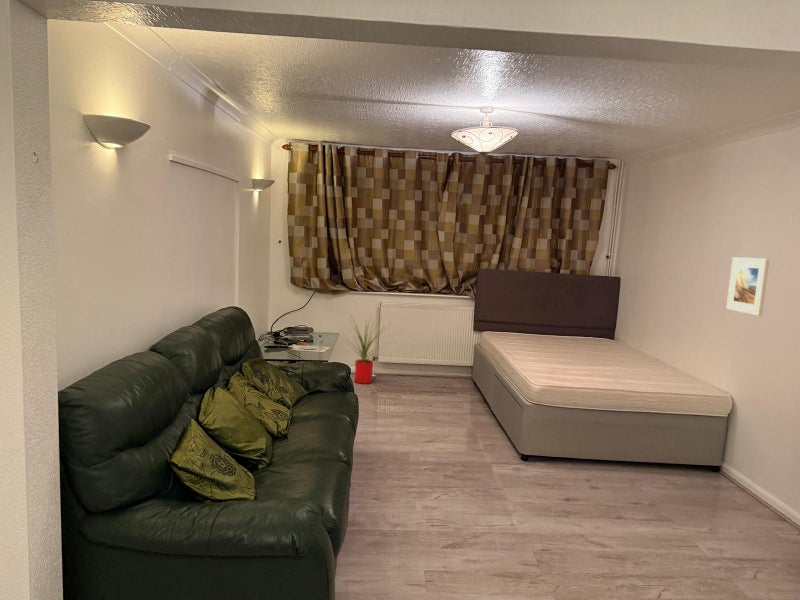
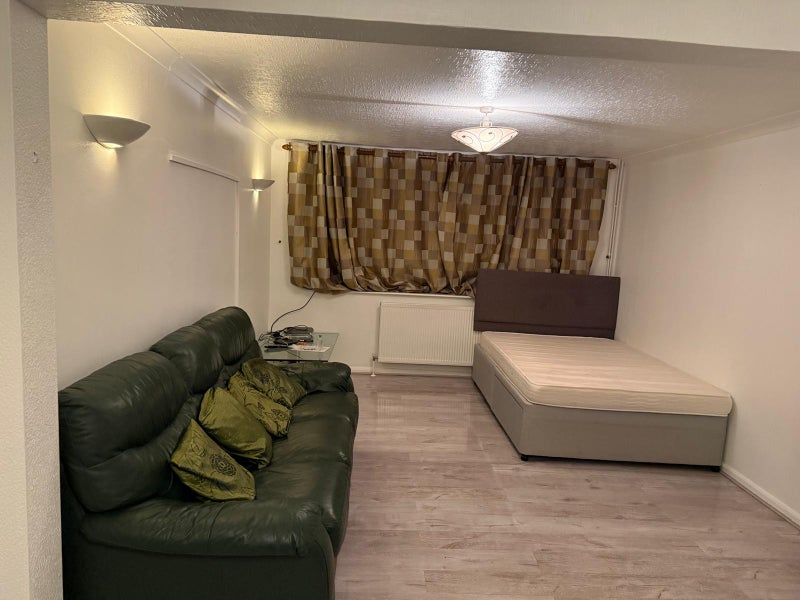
- house plant (365, 348)
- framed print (746, 285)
